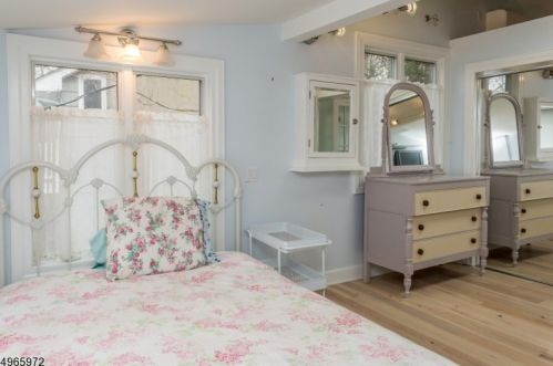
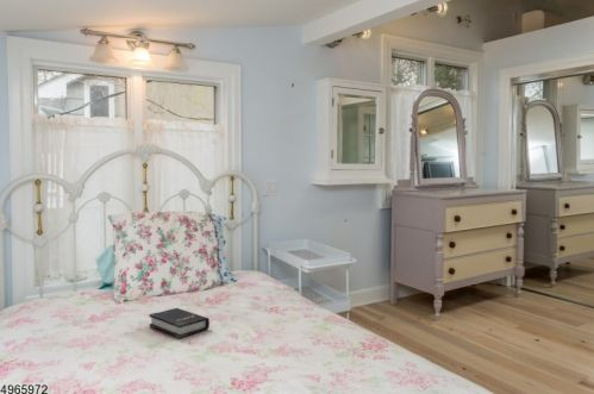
+ hardback book (179, 321)
